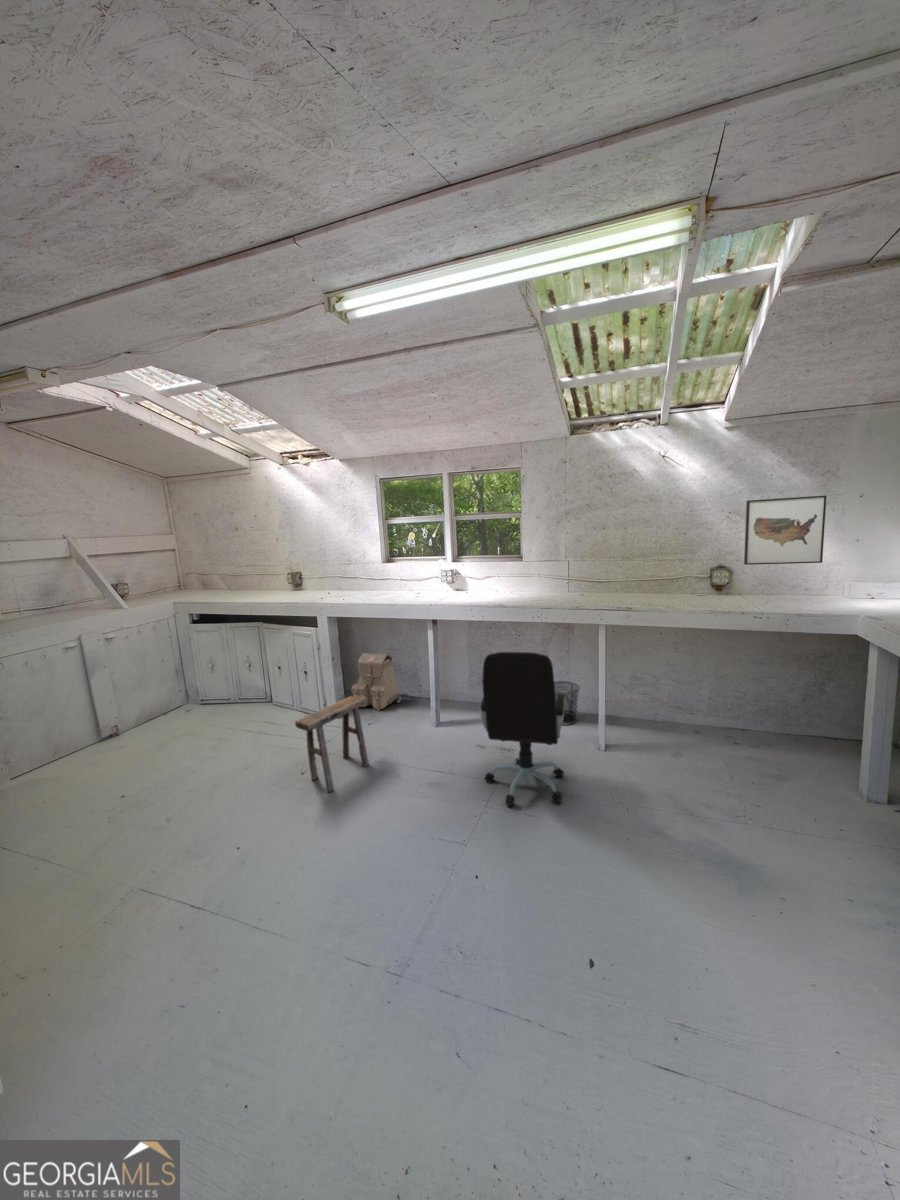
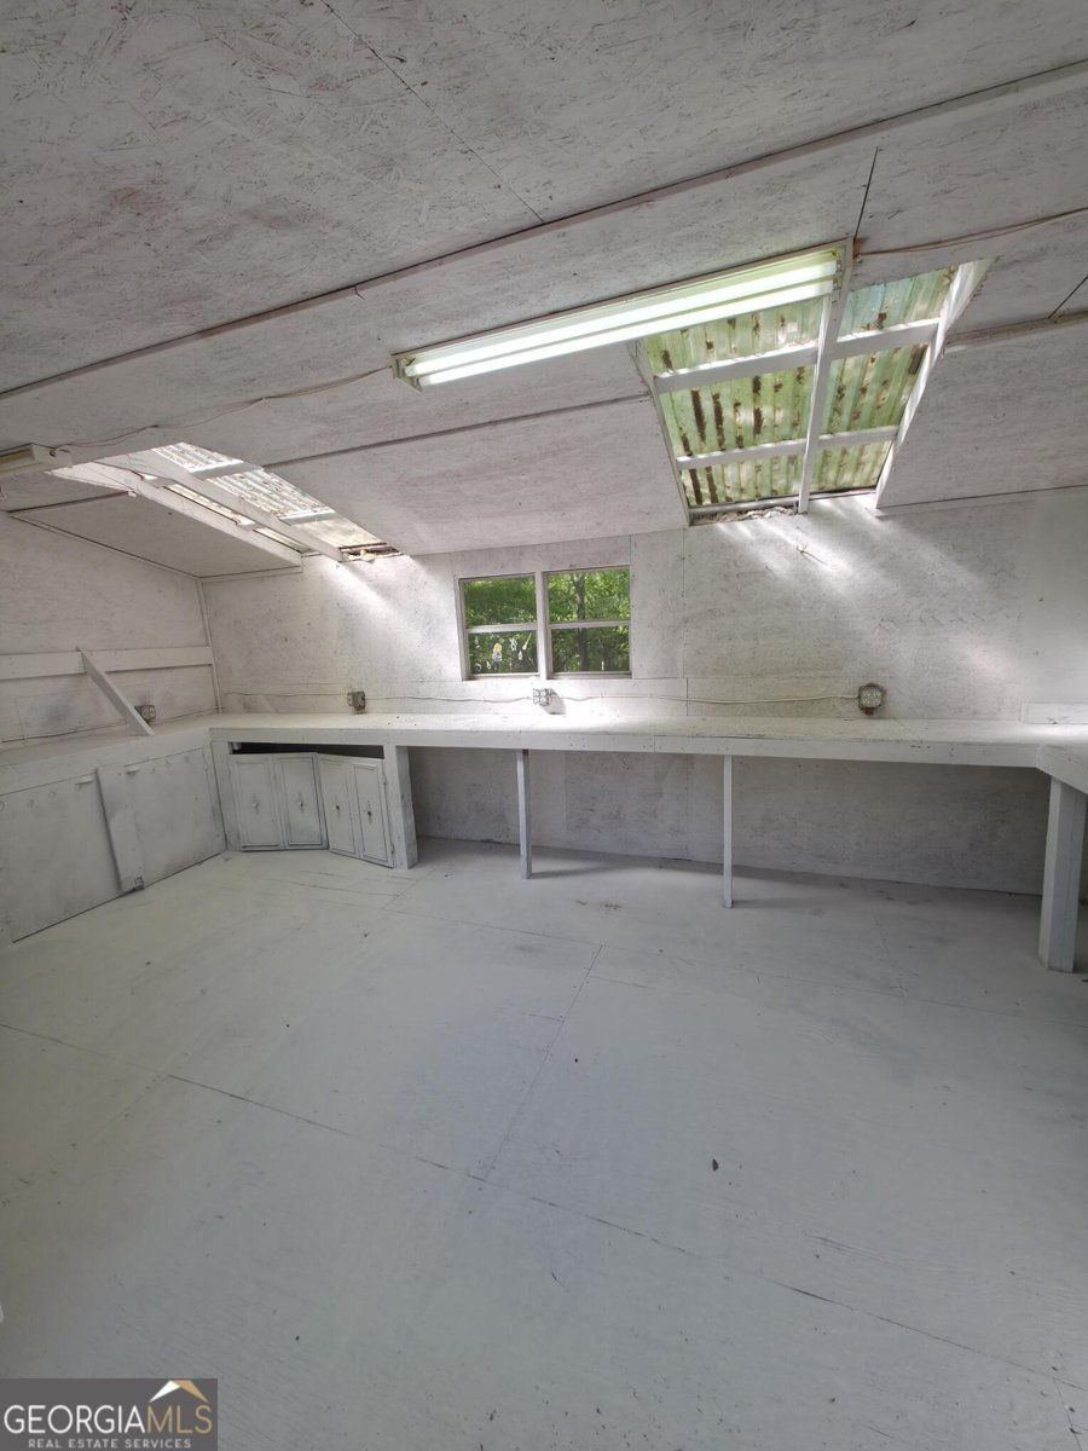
- wall art (783, 531)
- stool (343, 740)
- backpack (375, 679)
- waste bin (565, 702)
- office chair (522, 715)
